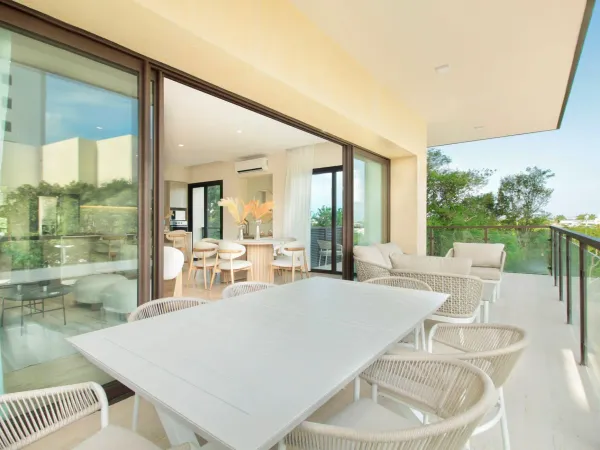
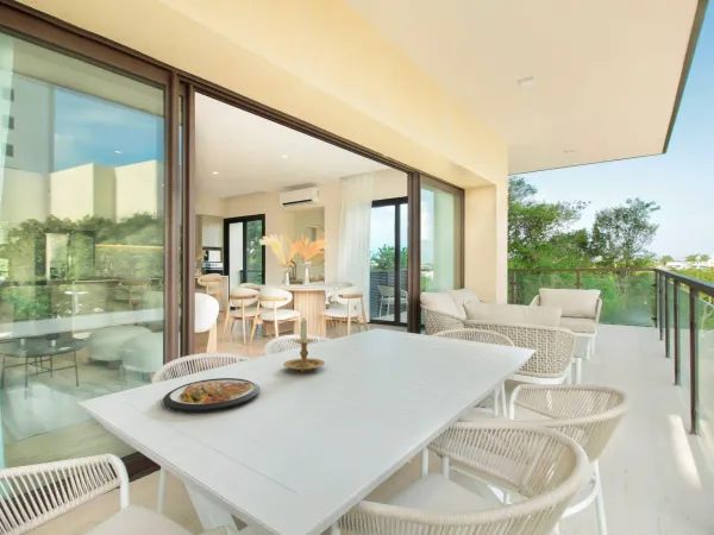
+ dish (213, 390)
+ candle holder (303, 344)
